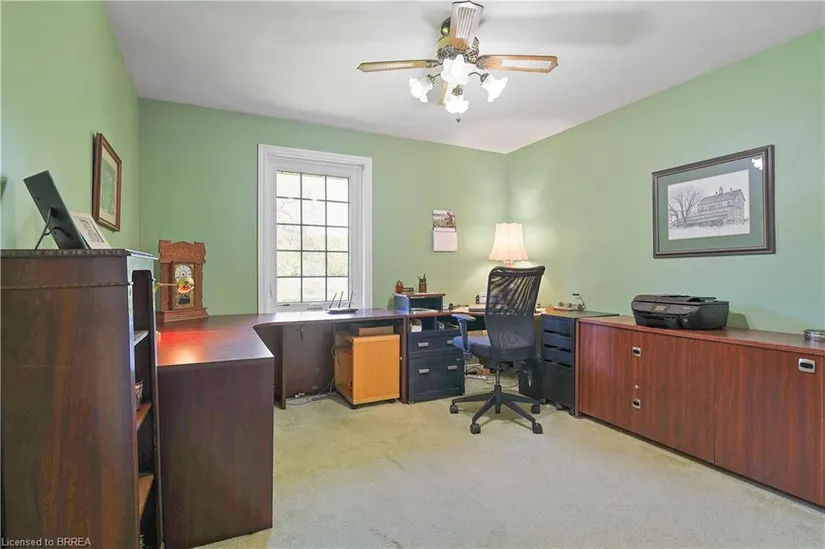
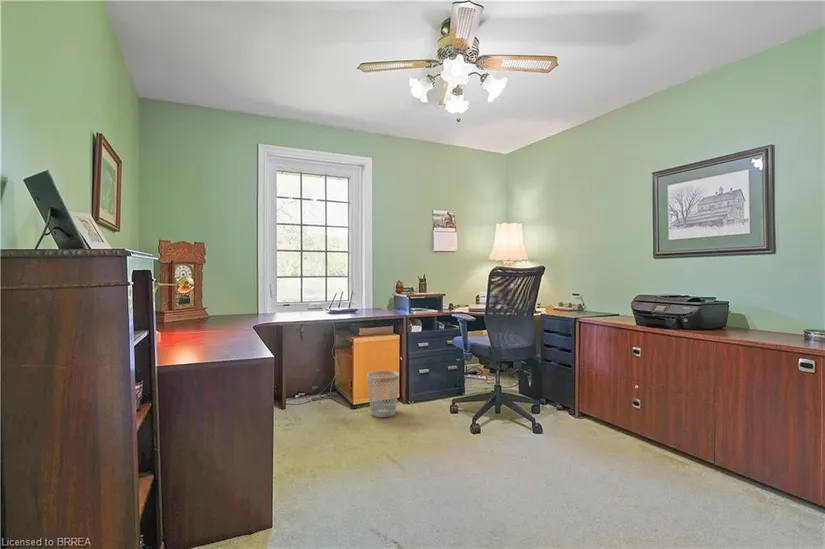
+ wastebasket (382, 393)
